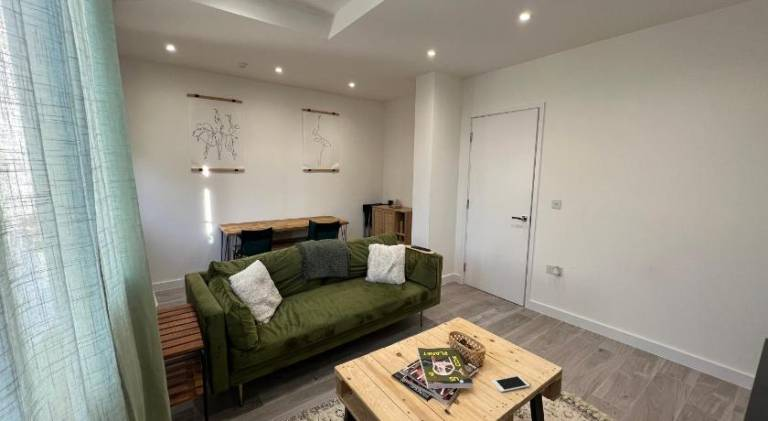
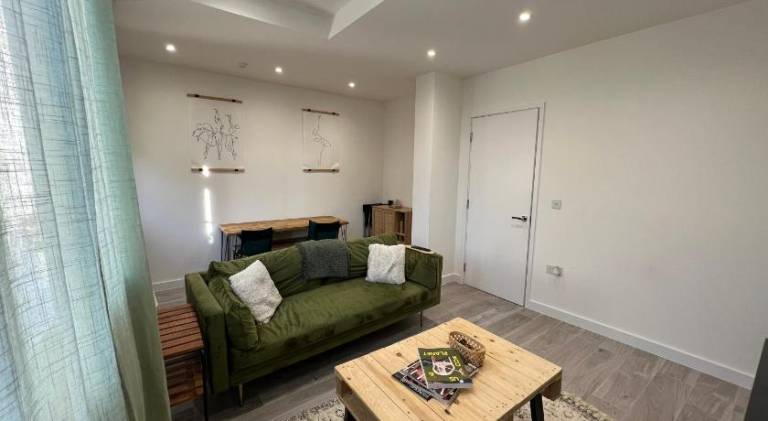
- cell phone (510, 383)
